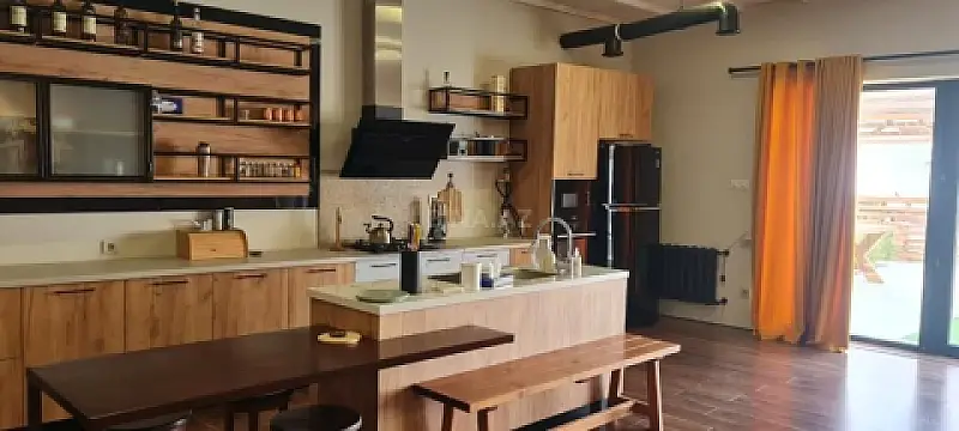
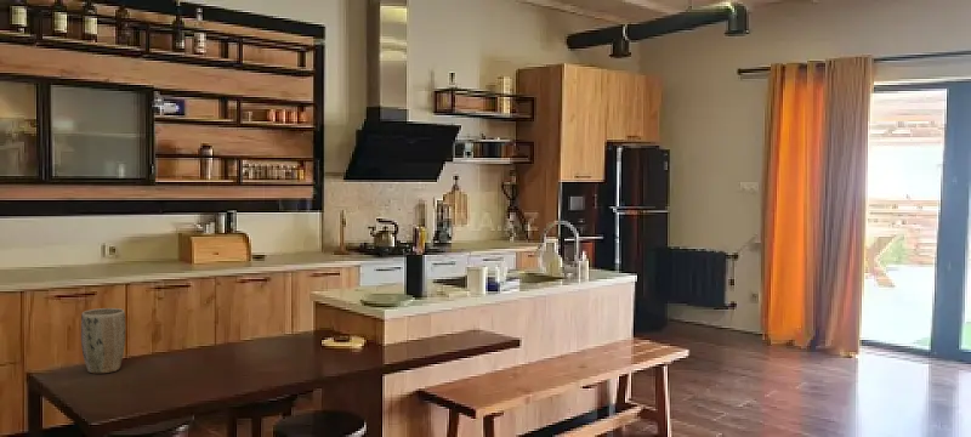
+ plant pot (103, 340)
